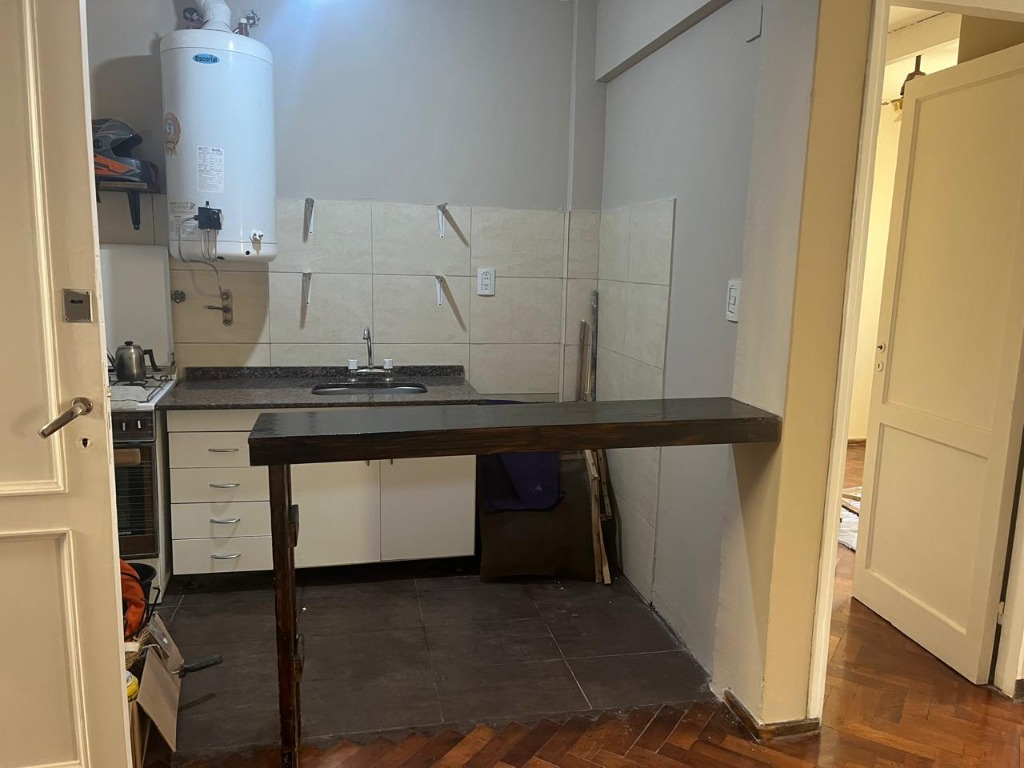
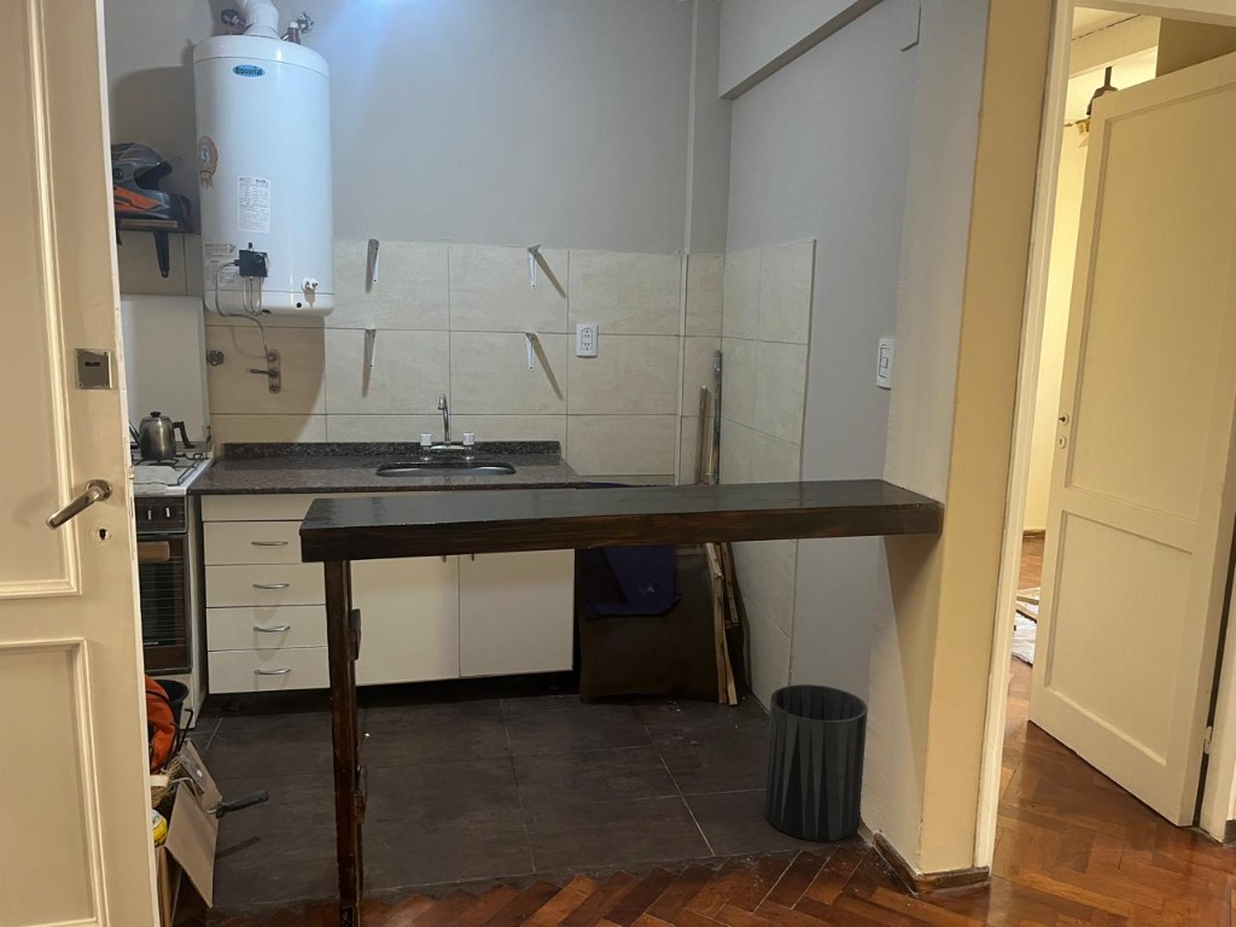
+ trash can (815, 759)
